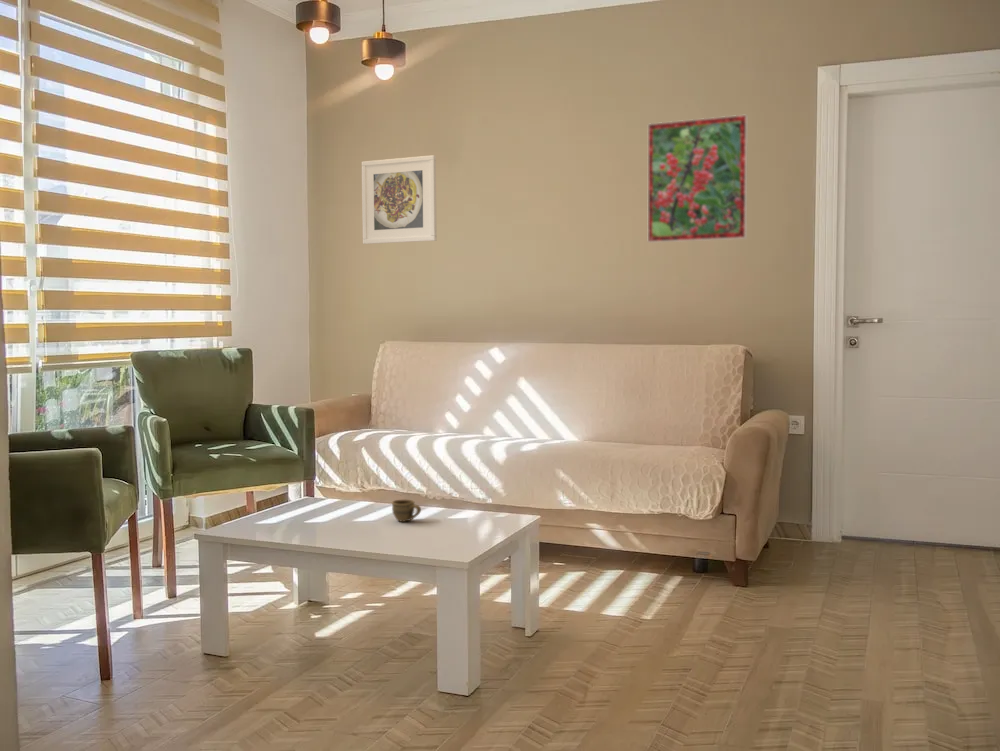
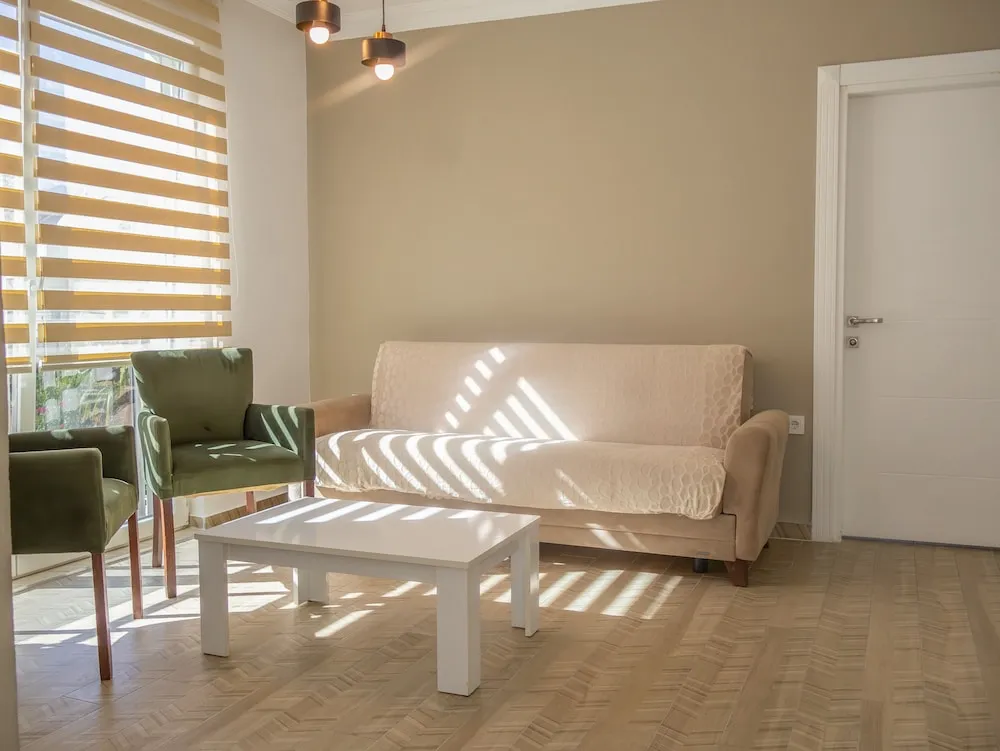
- cup (406, 511)
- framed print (696, 180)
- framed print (398, 200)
